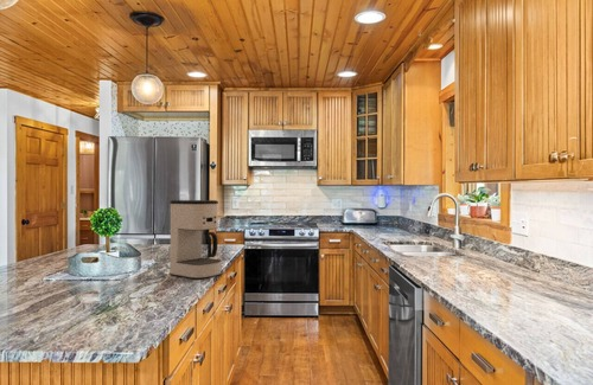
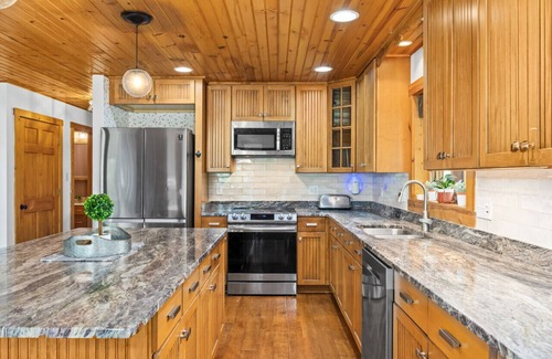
- coffee maker (199, 237)
